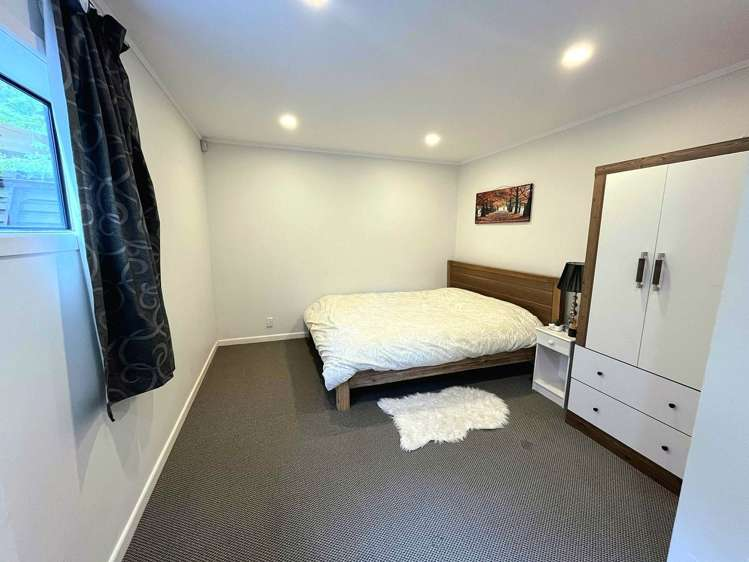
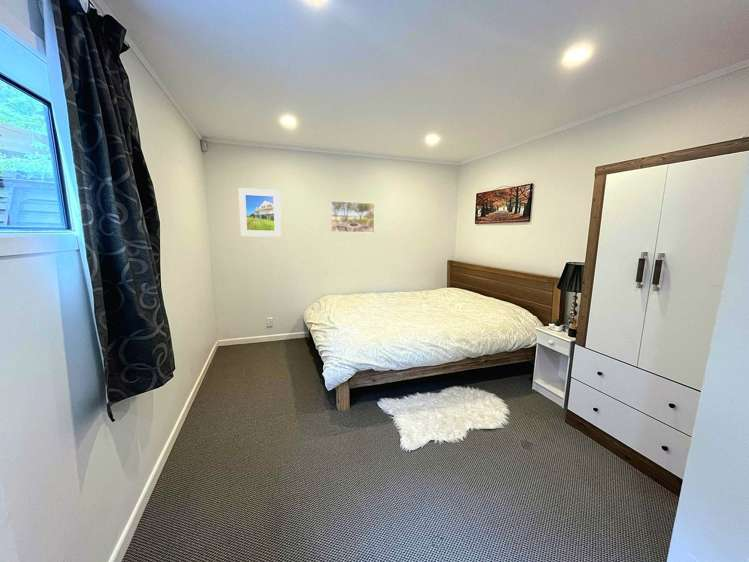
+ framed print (260, 213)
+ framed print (353, 217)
